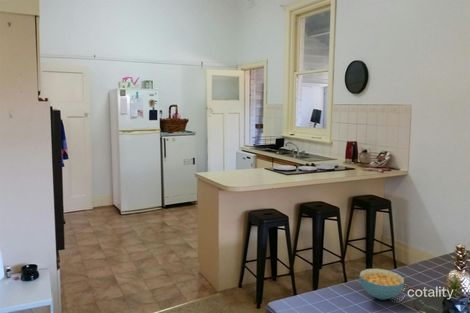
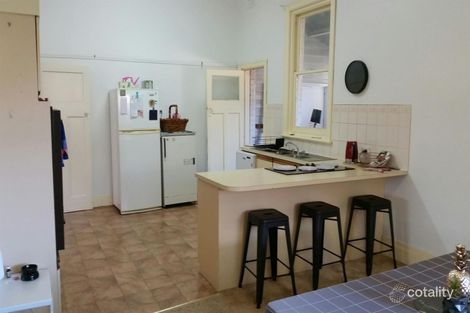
- cereal bowl (381, 286)
